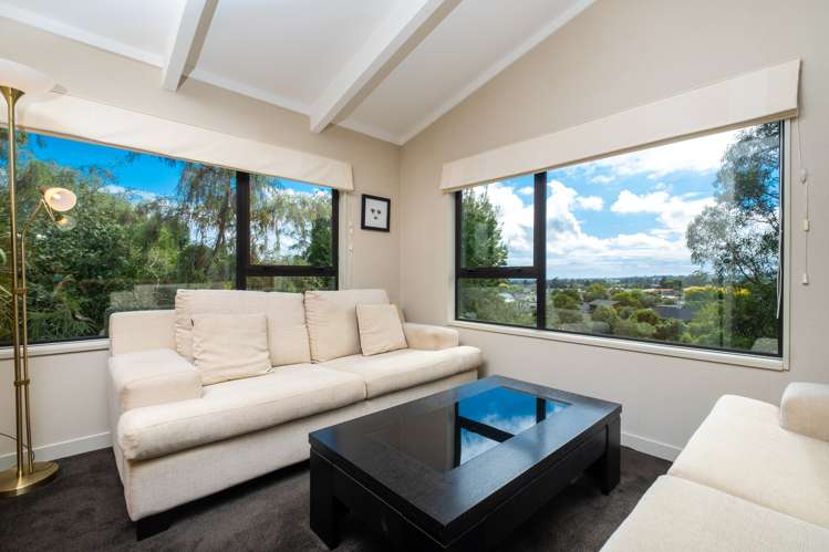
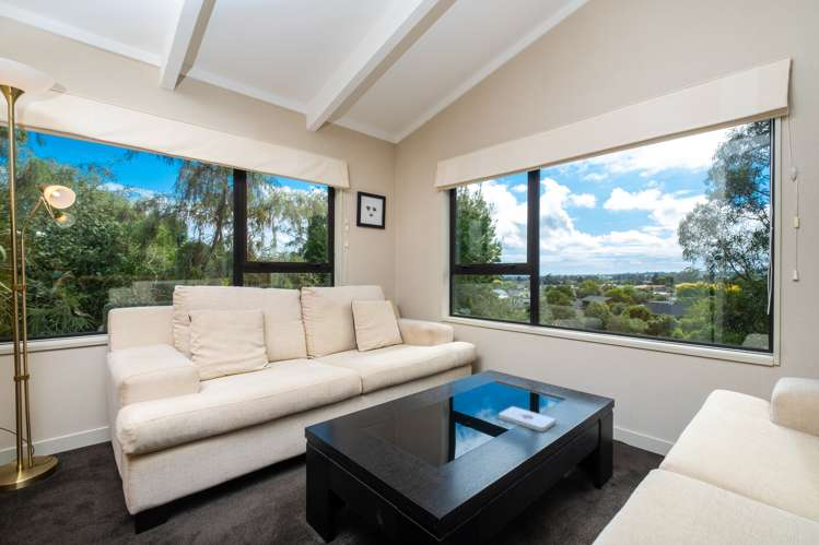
+ notepad (526, 417)
